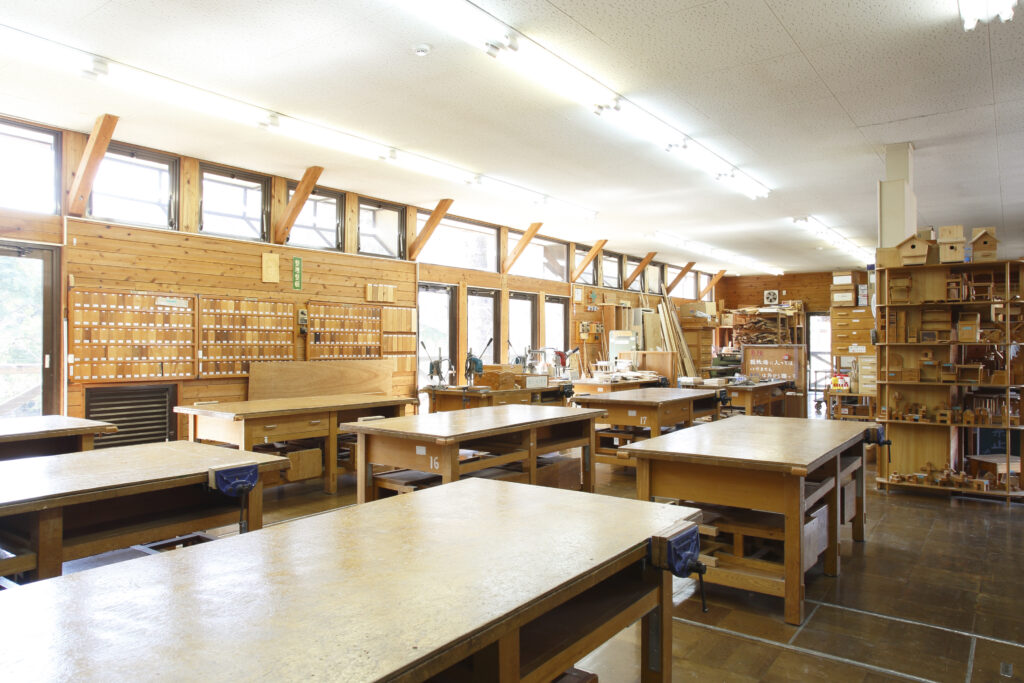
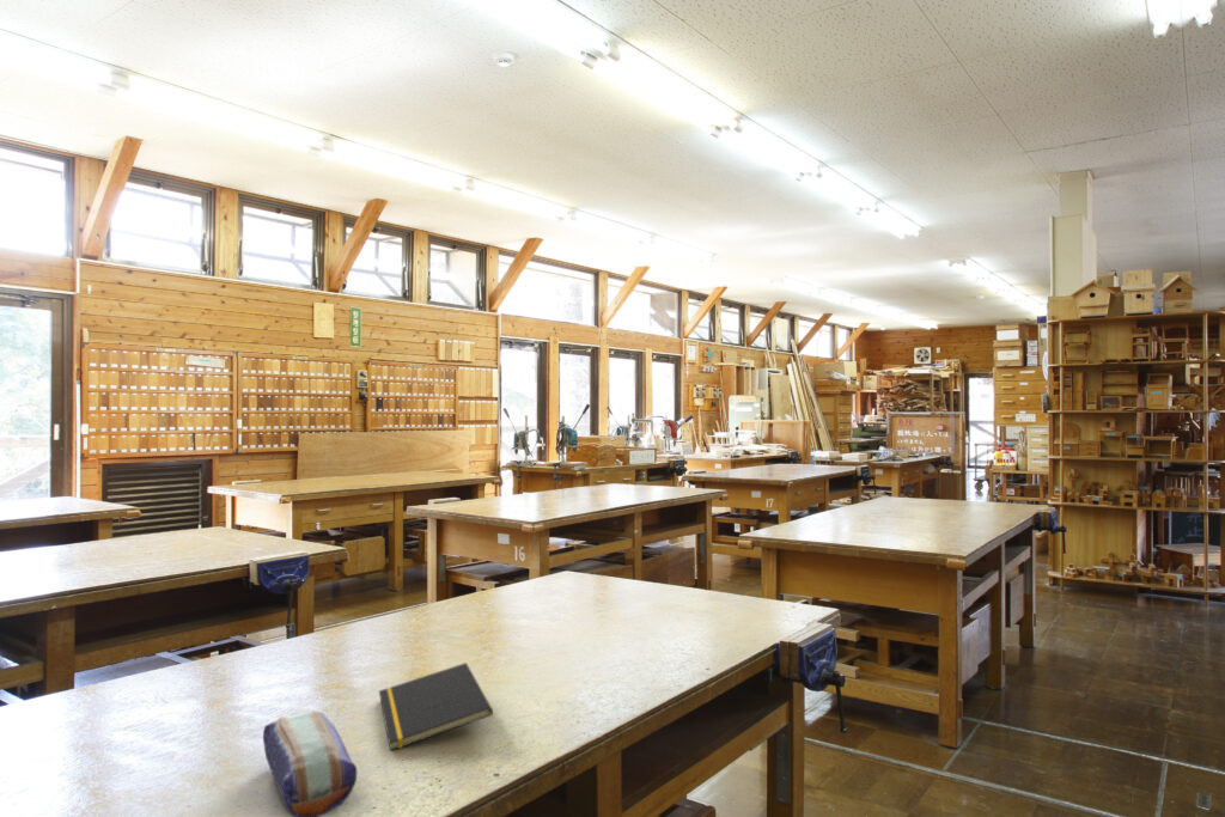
+ notepad (432, 702)
+ pencil case (307, 757)
